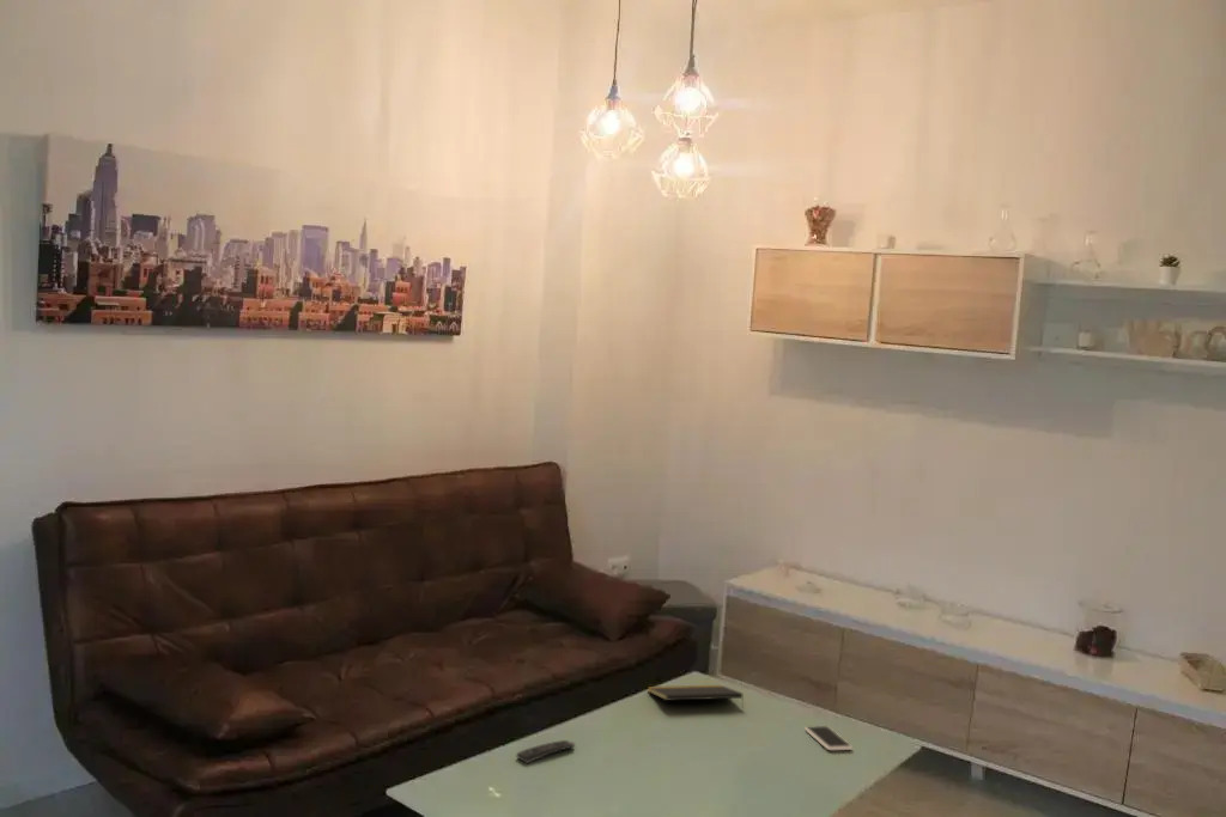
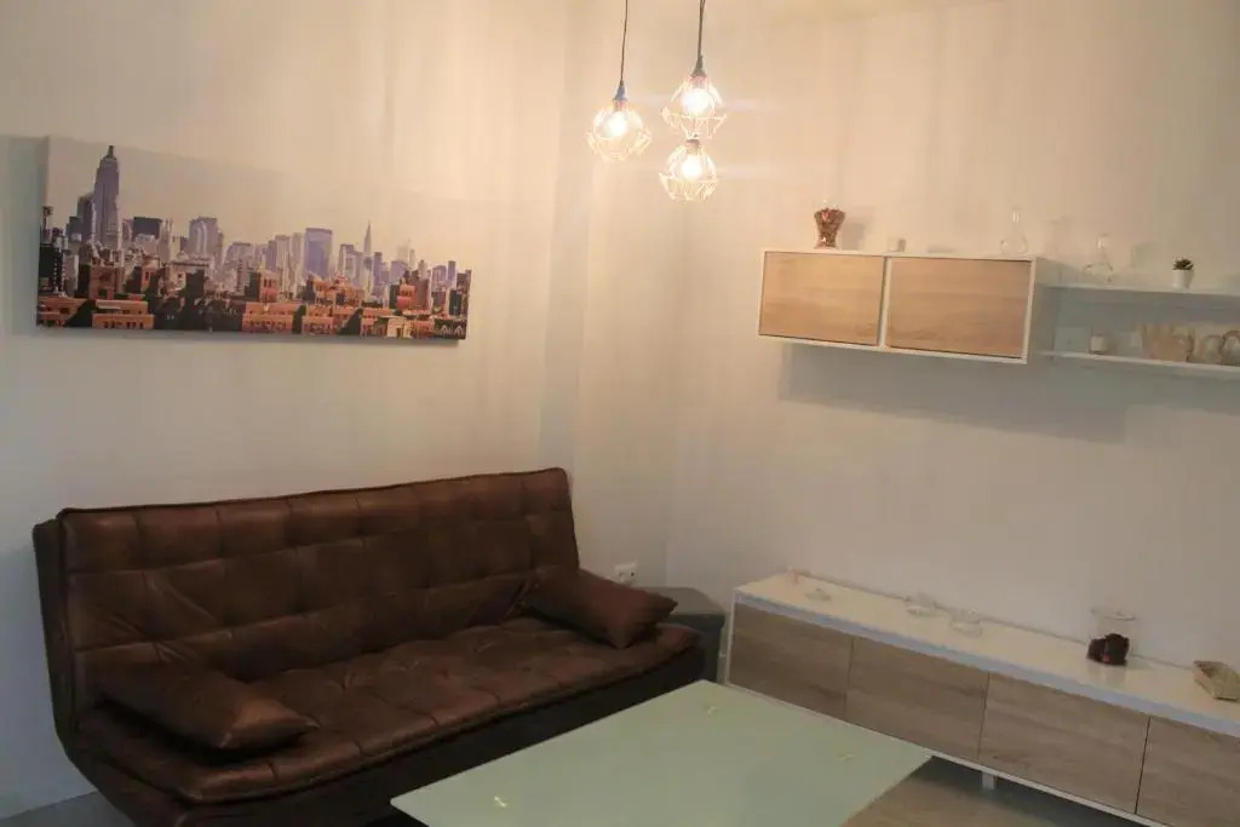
- remote control (547, 749)
- smartphone (827, 738)
- notepad (694, 691)
